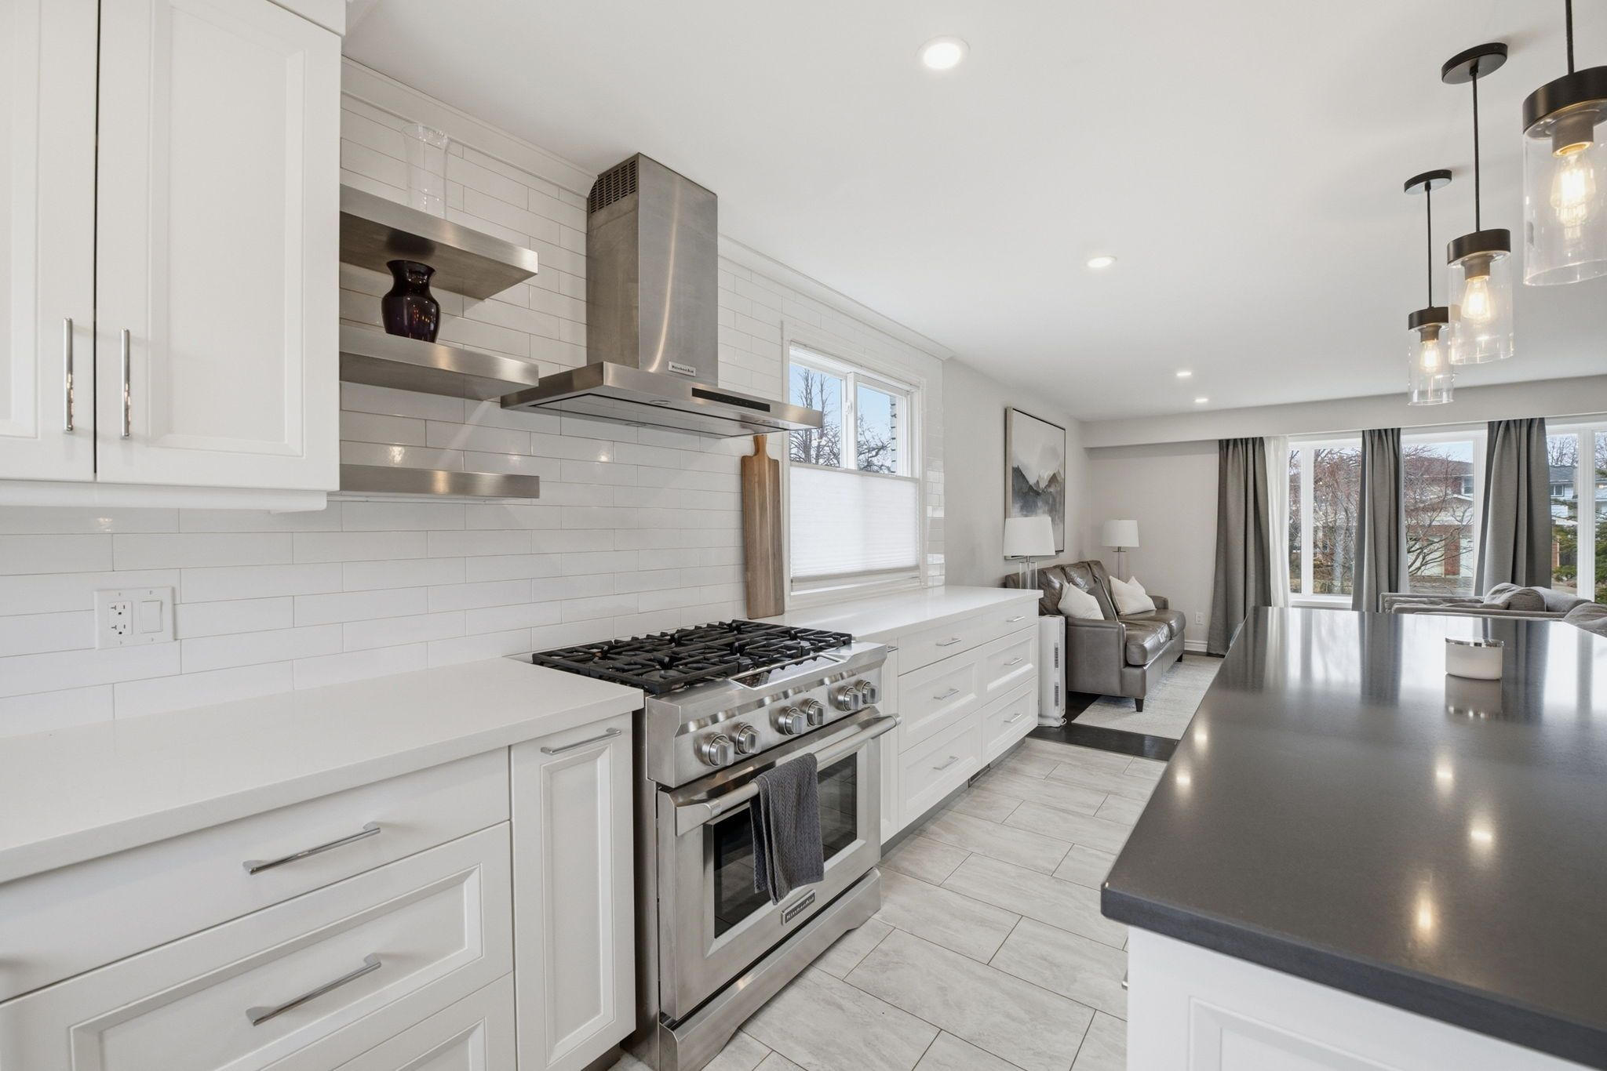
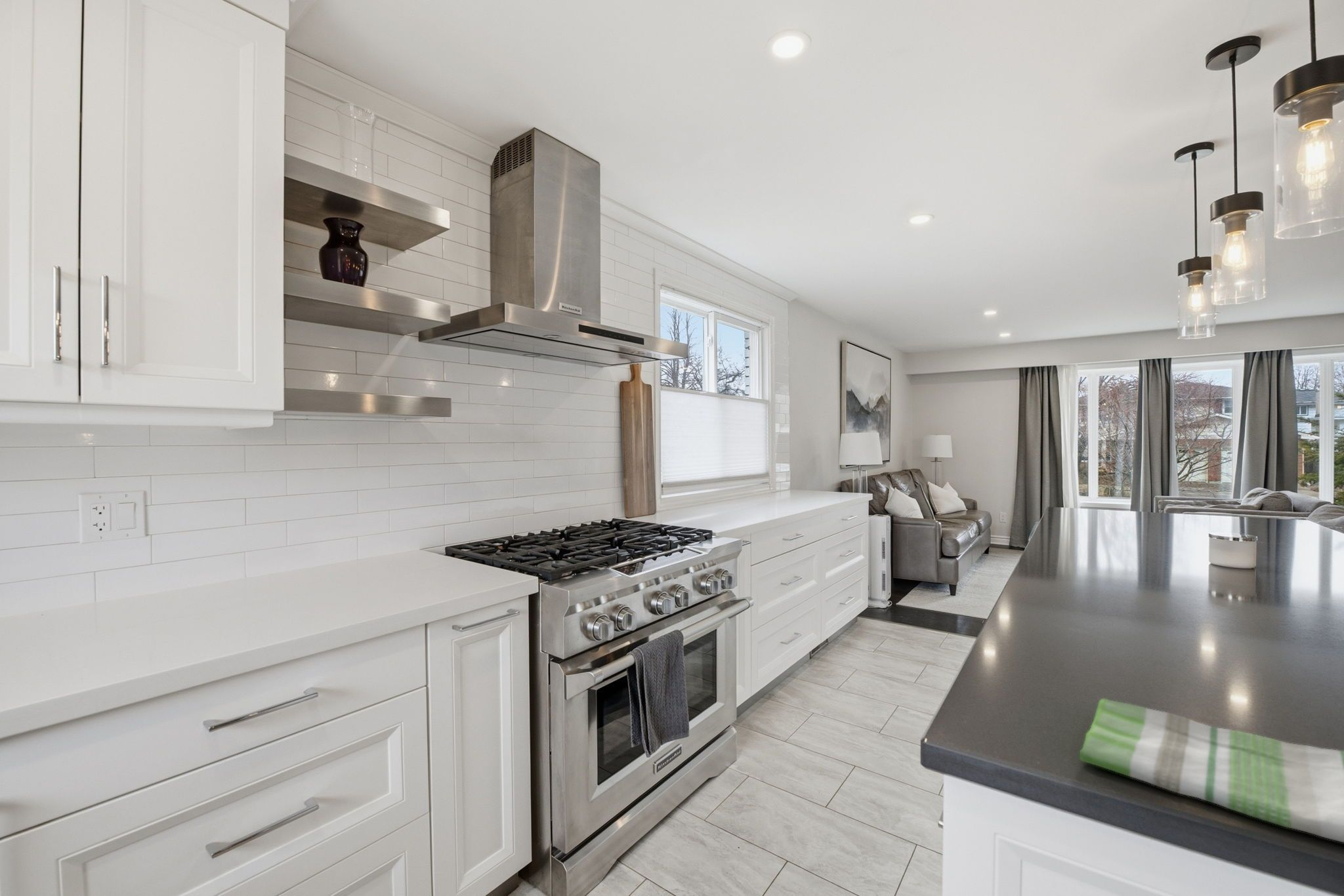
+ dish towel (1219, 758)
